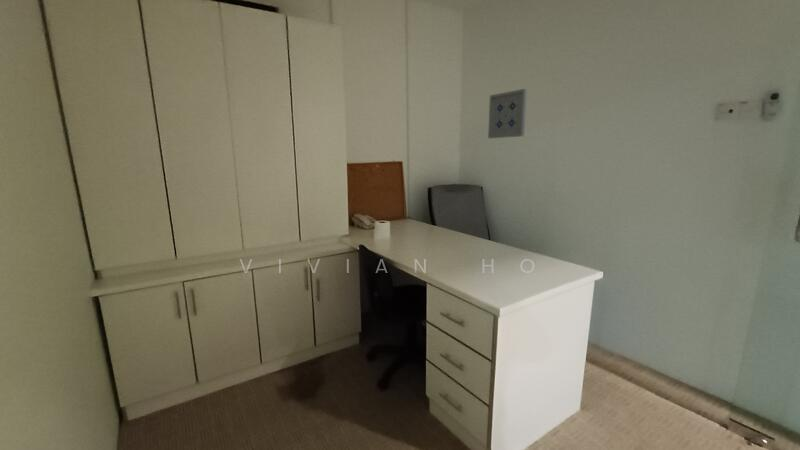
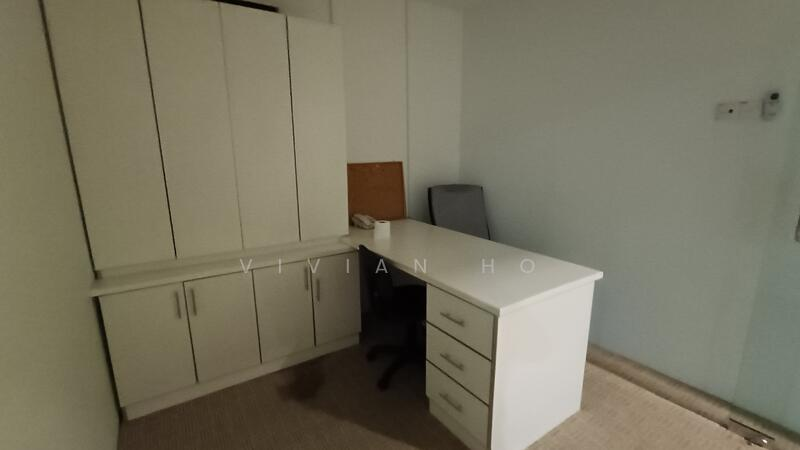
- wall art (506, 115)
